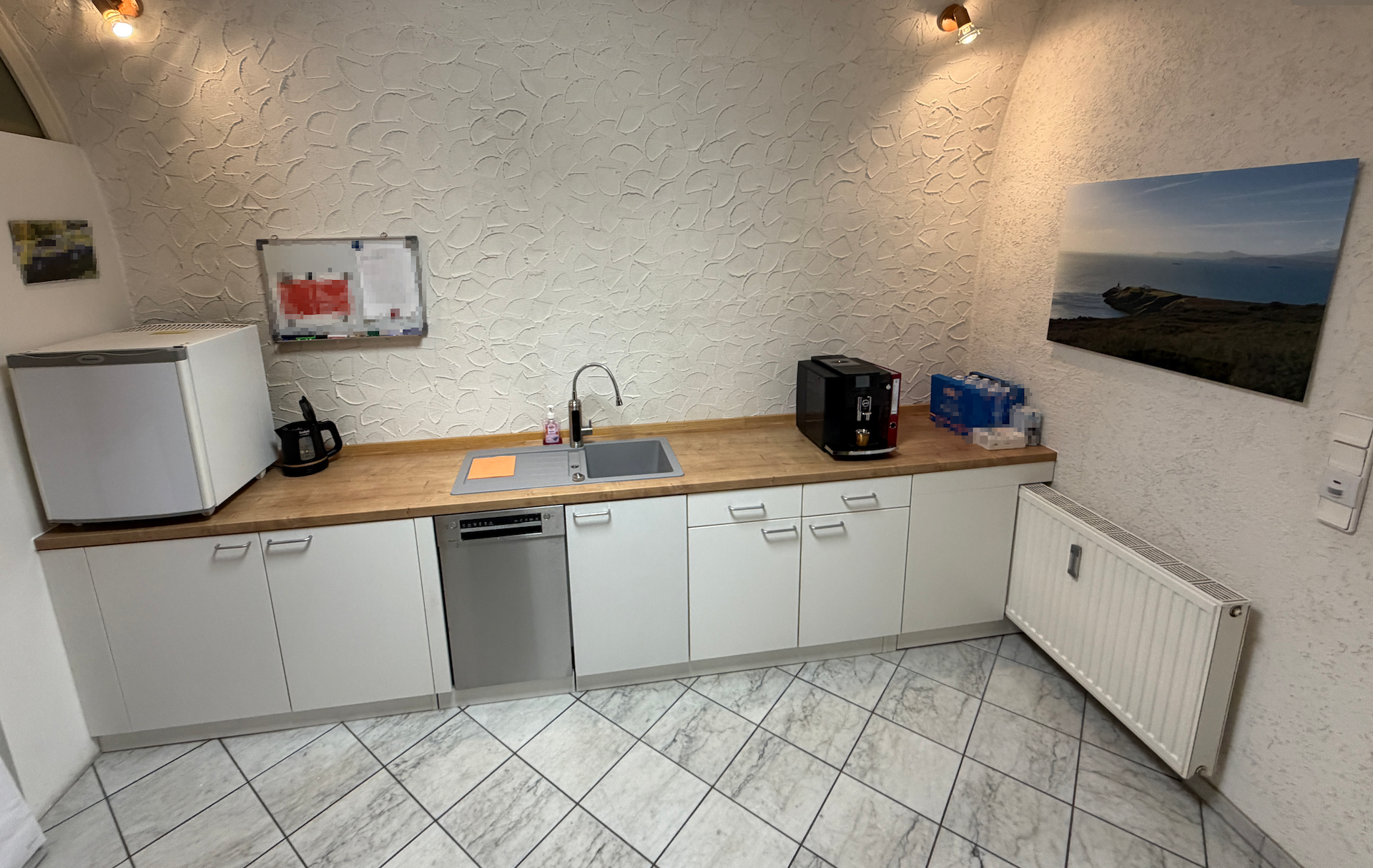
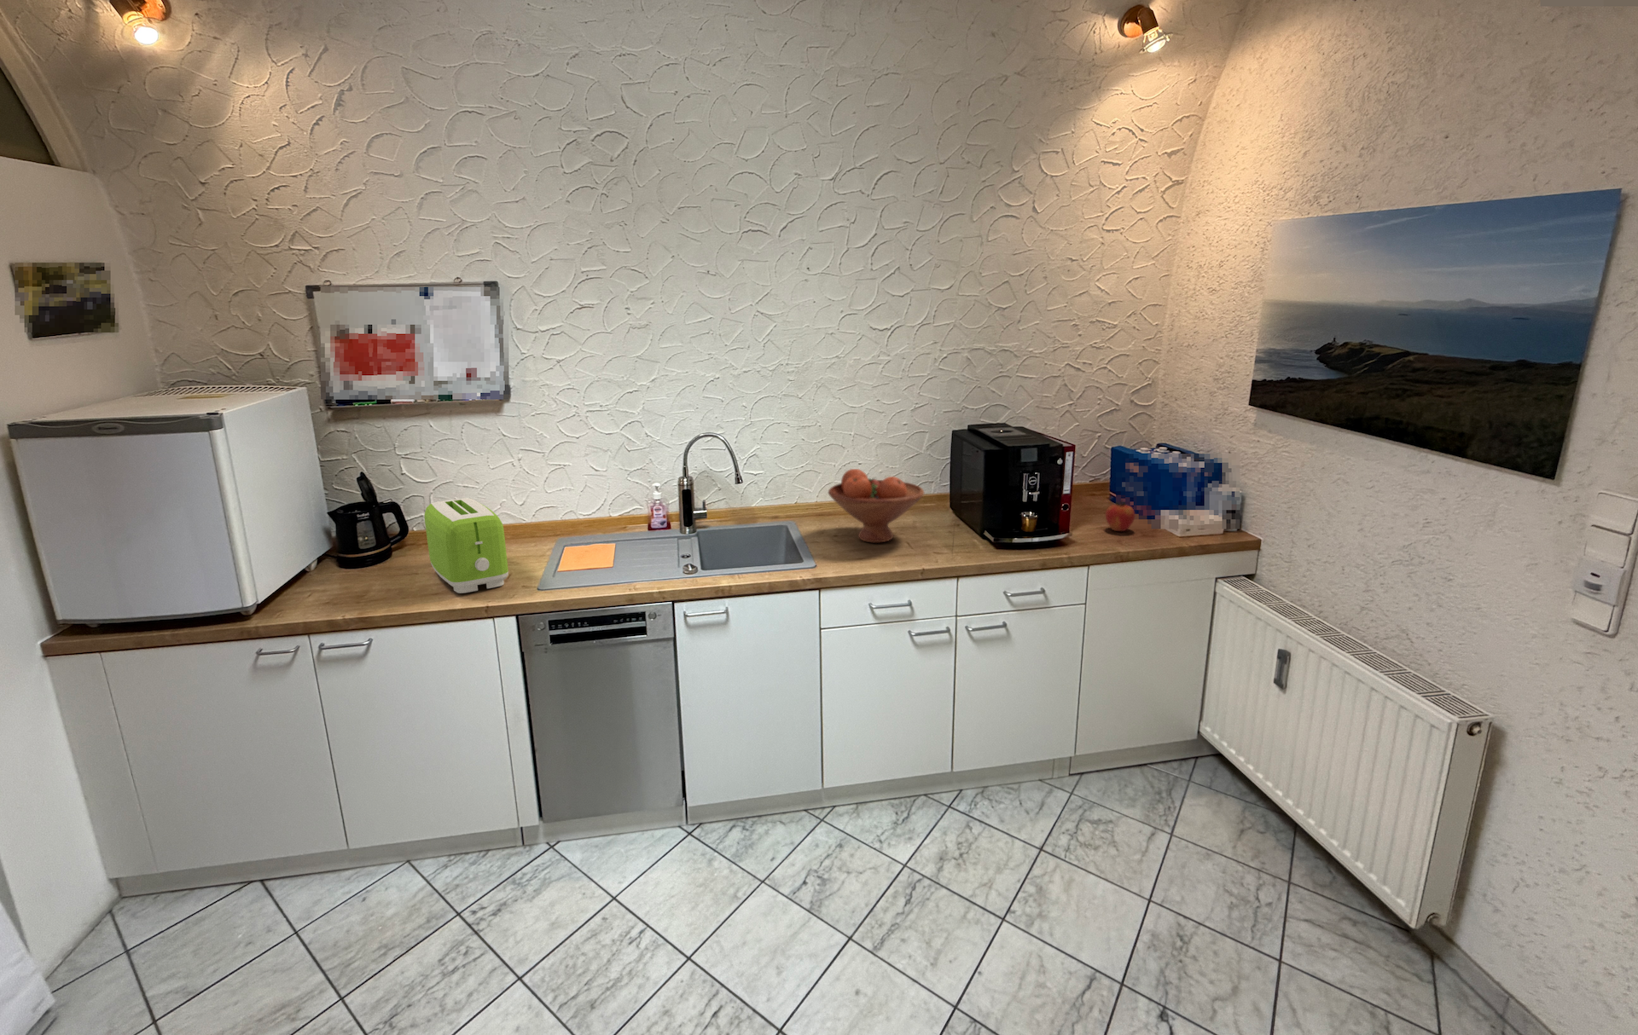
+ fruit bowl (876, 504)
+ apple (1119, 514)
+ toaster (465, 543)
